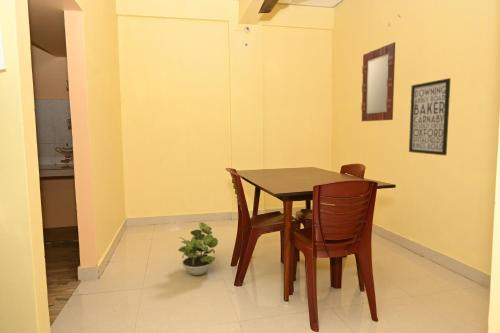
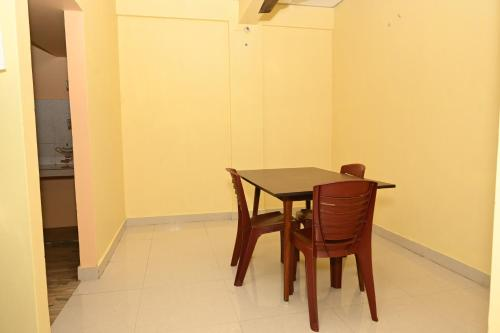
- home mirror (376, 85)
- potted plant (198, 249)
- wall art (427, 118)
